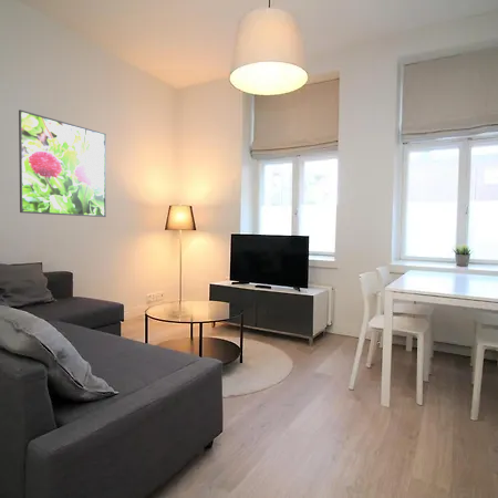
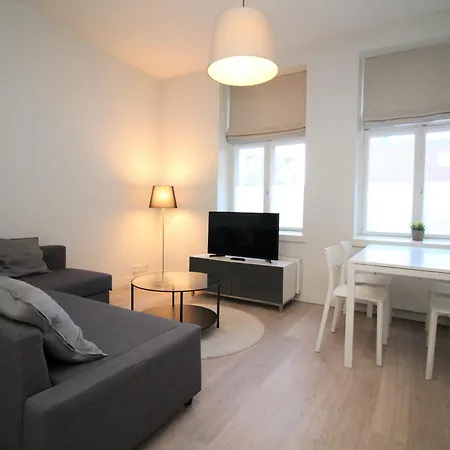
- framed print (66, 169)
